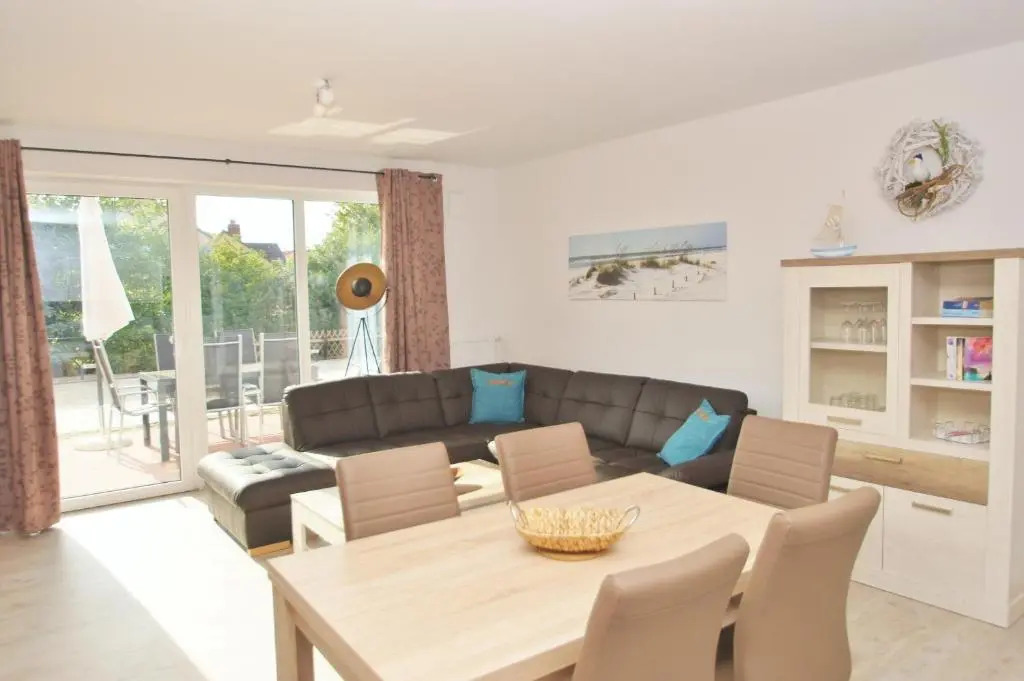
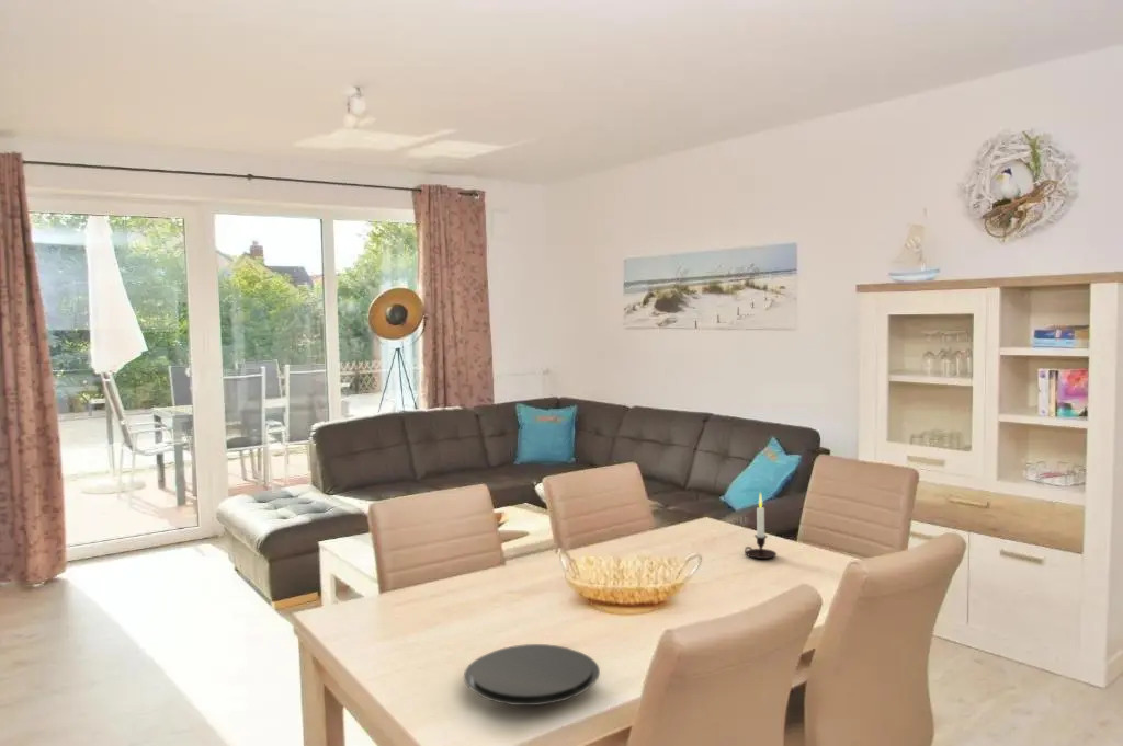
+ plate (532, 680)
+ candle (758, 524)
